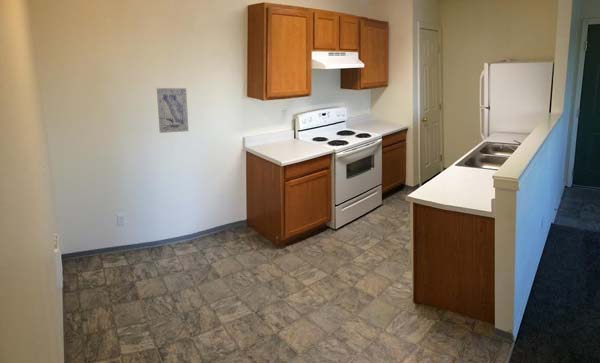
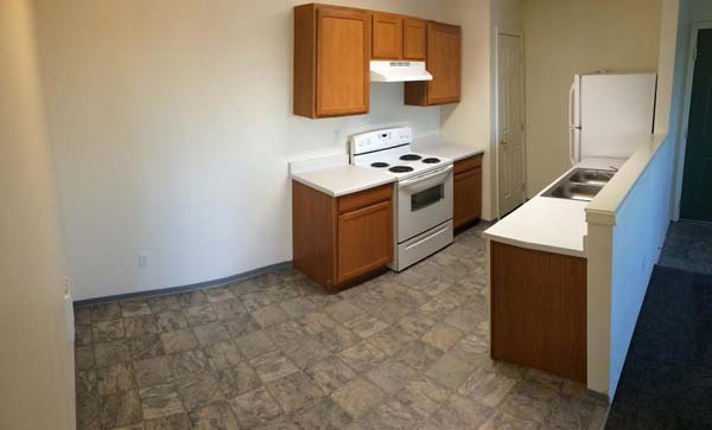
- wall art (173, 110)
